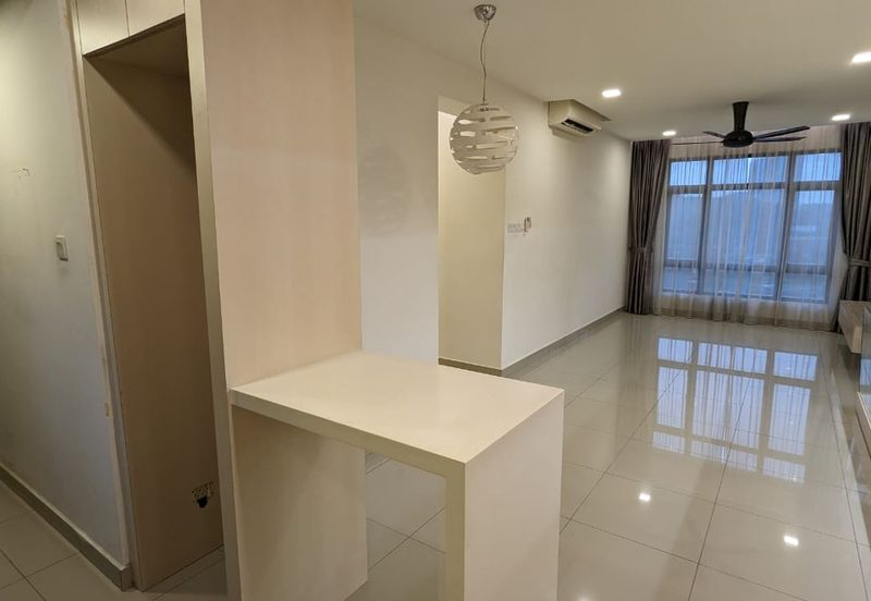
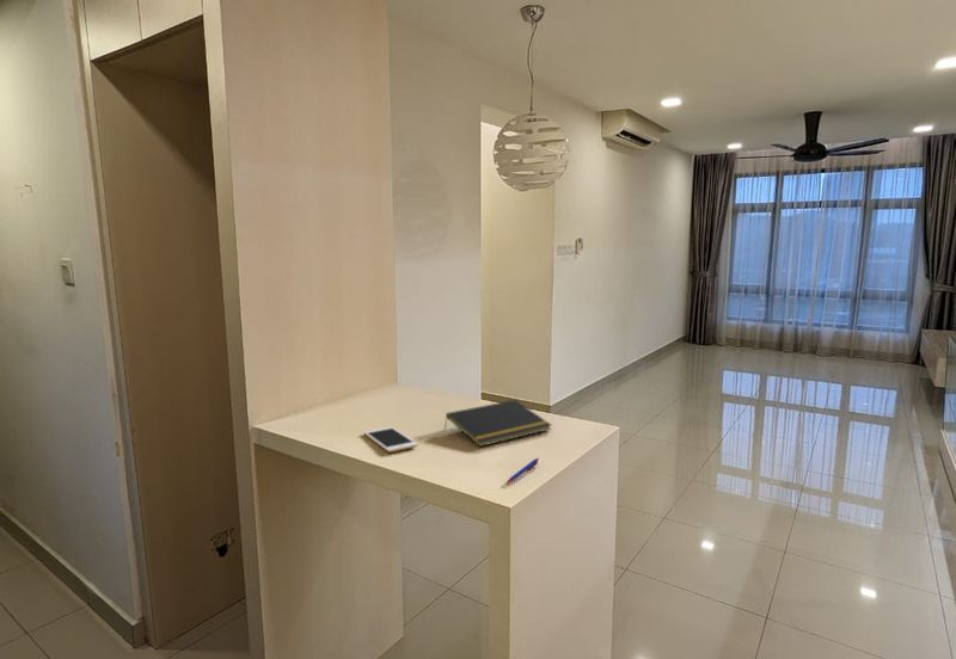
+ notepad (498, 420)
+ pen (522, 470)
+ cell phone (390, 438)
